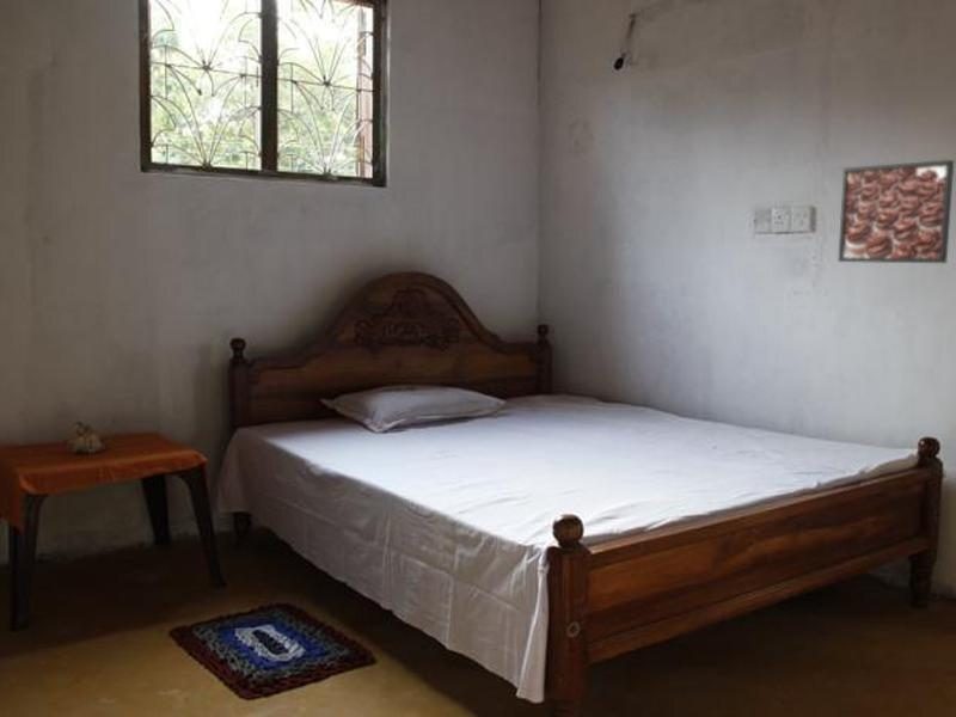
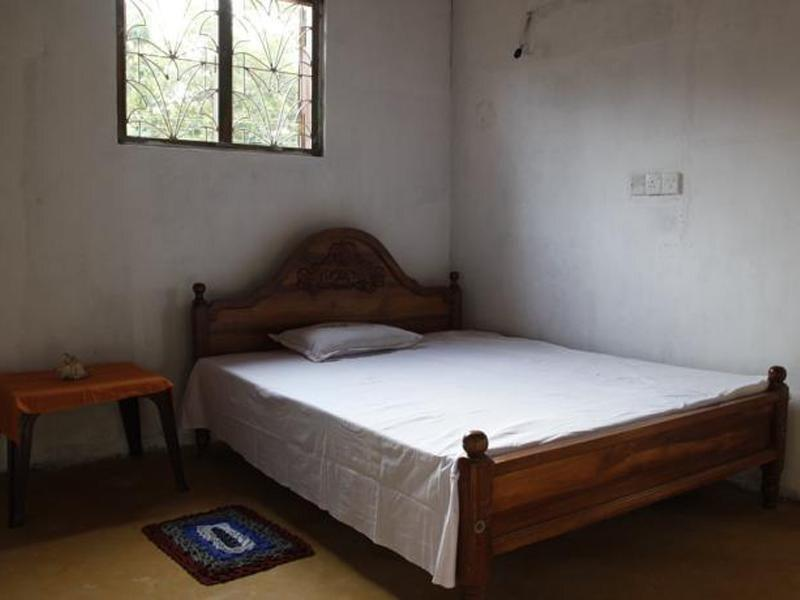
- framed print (893, 213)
